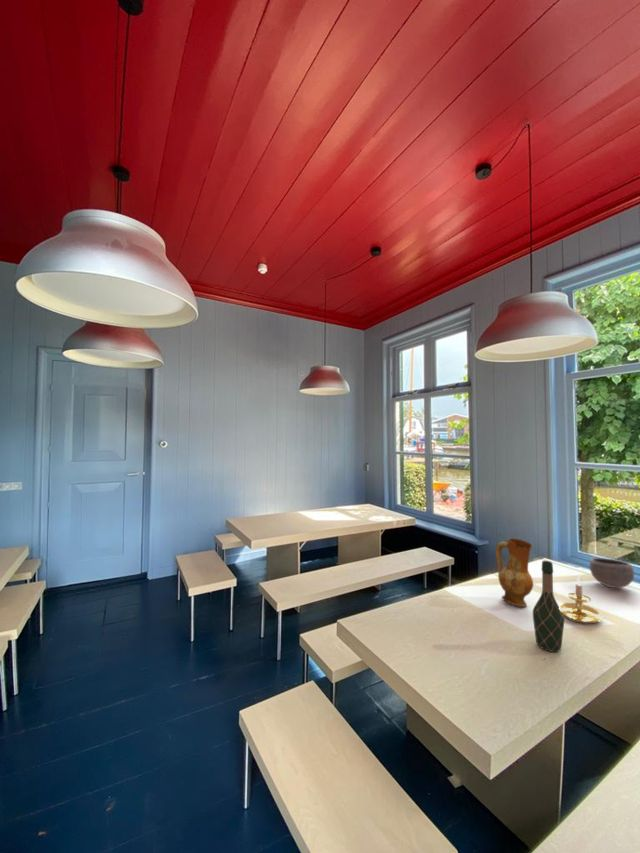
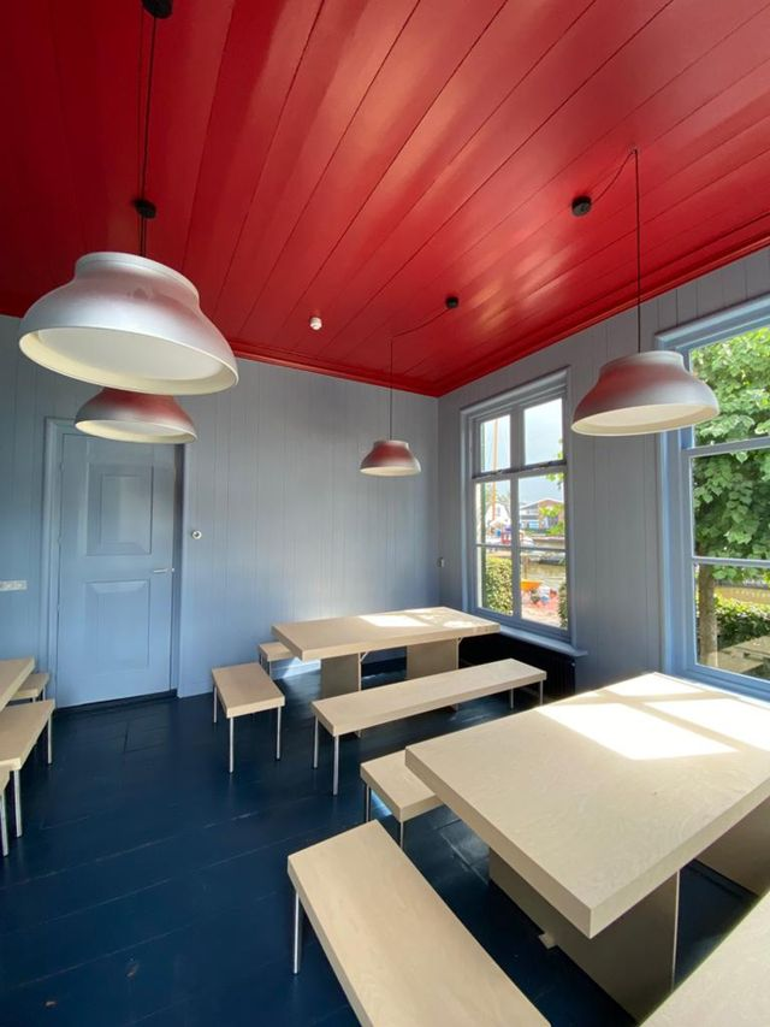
- wine bottle (547, 604)
- candle holder (578, 596)
- bowl (611, 573)
- ceramic jug (513, 571)
